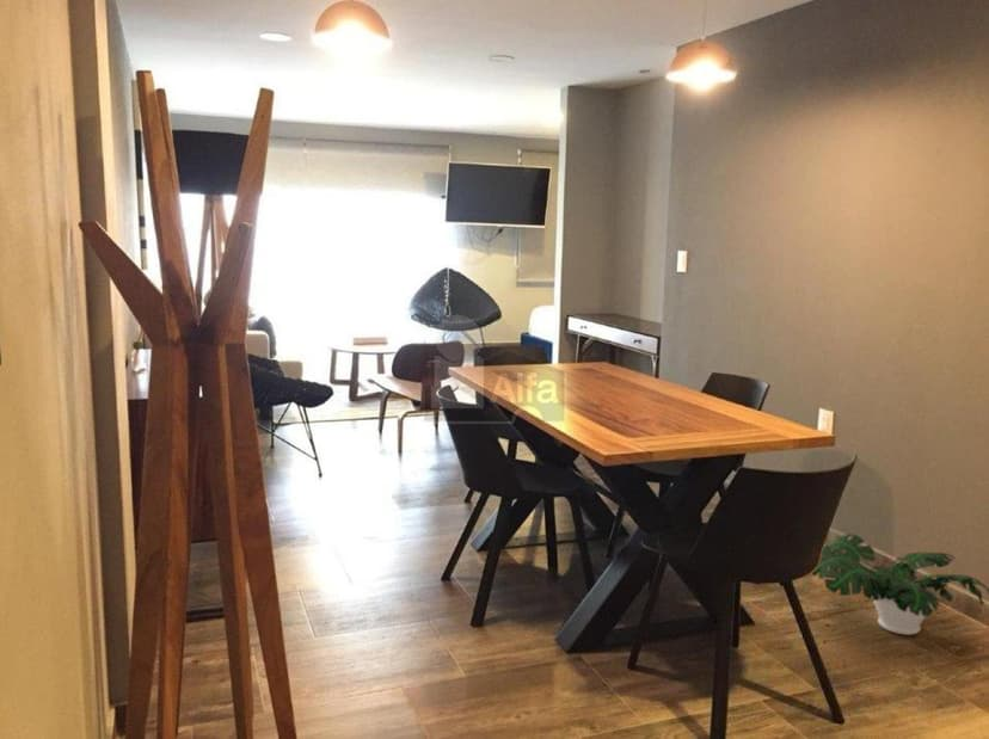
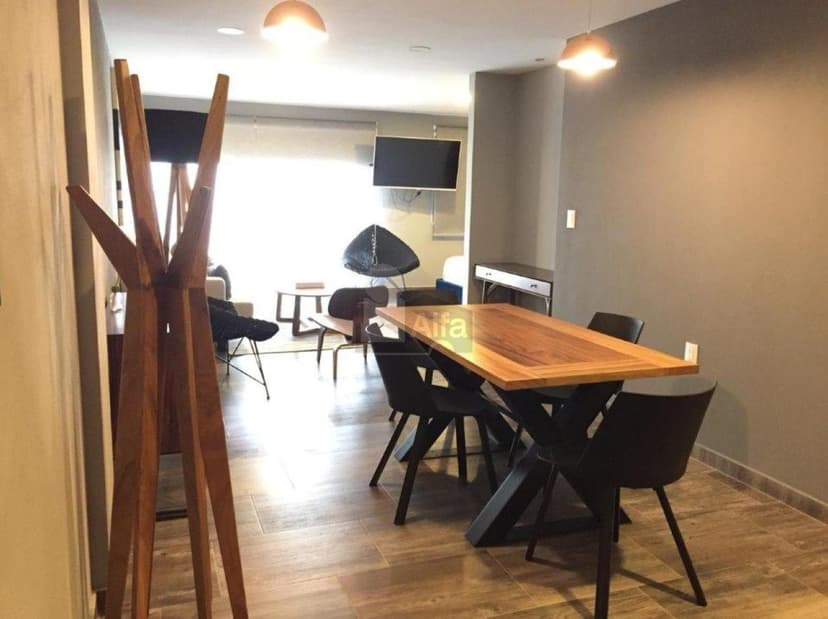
- potted plant (885, 589)
